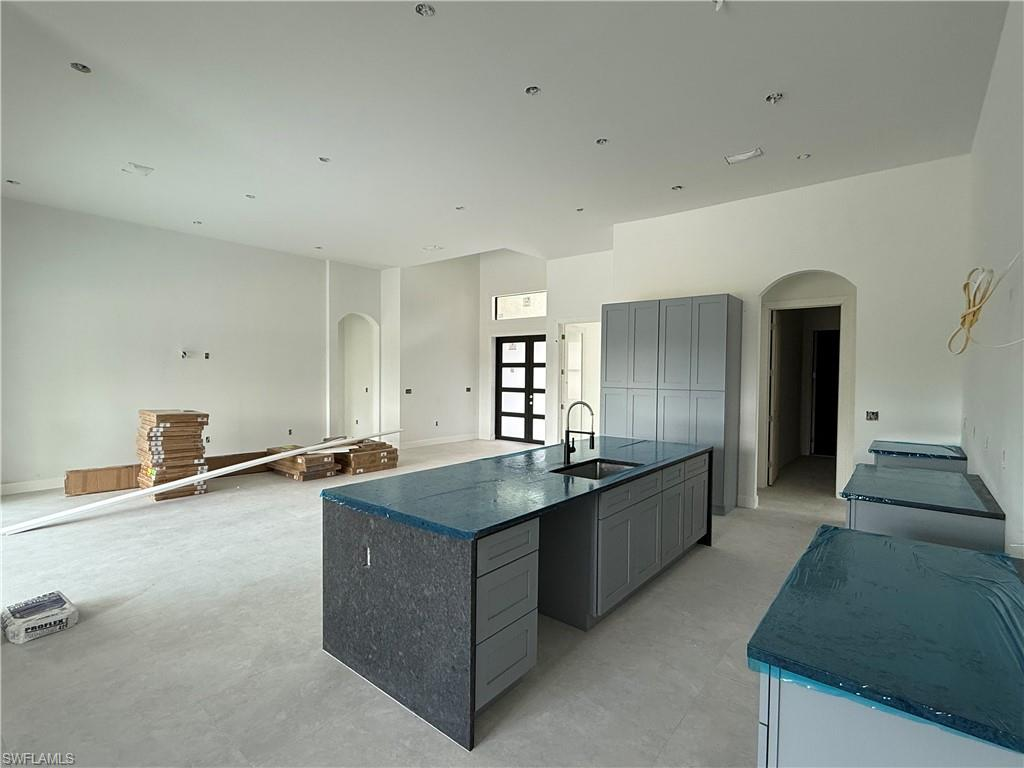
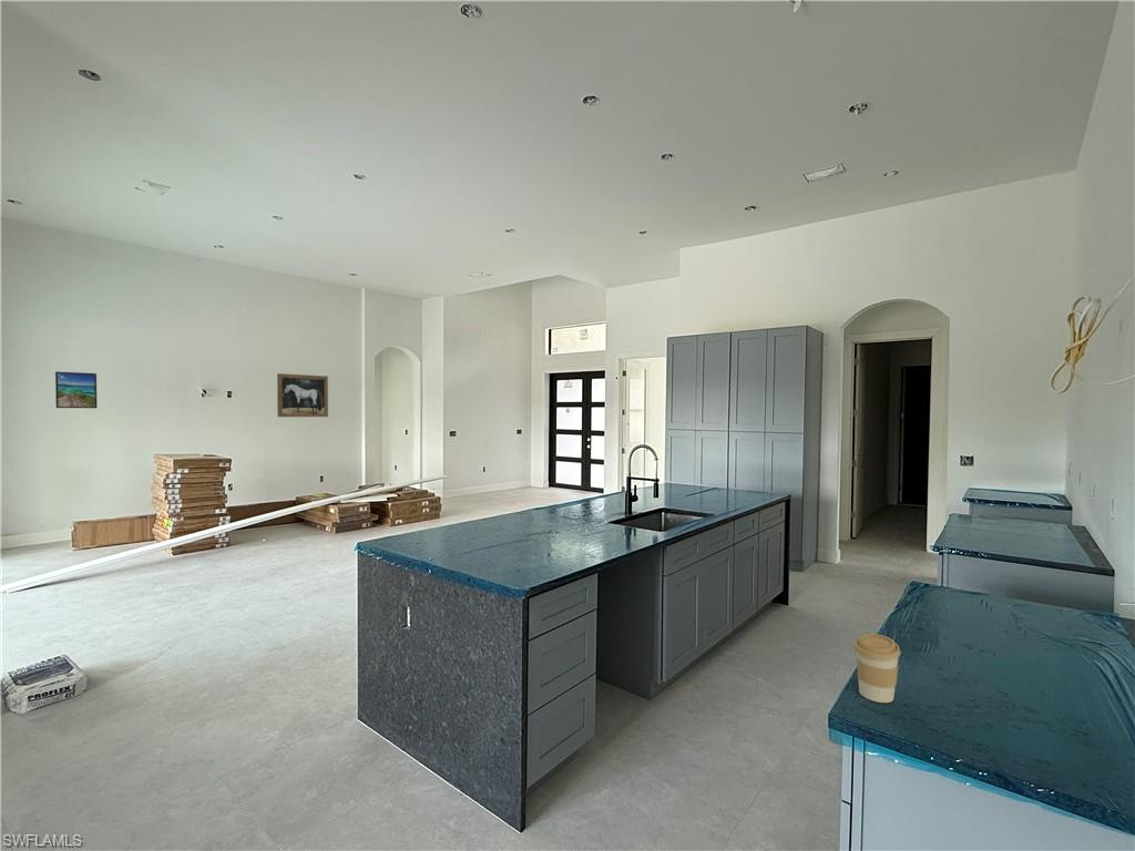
+ wall art (303, 396)
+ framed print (76, 390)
+ coffee cup (876, 667)
